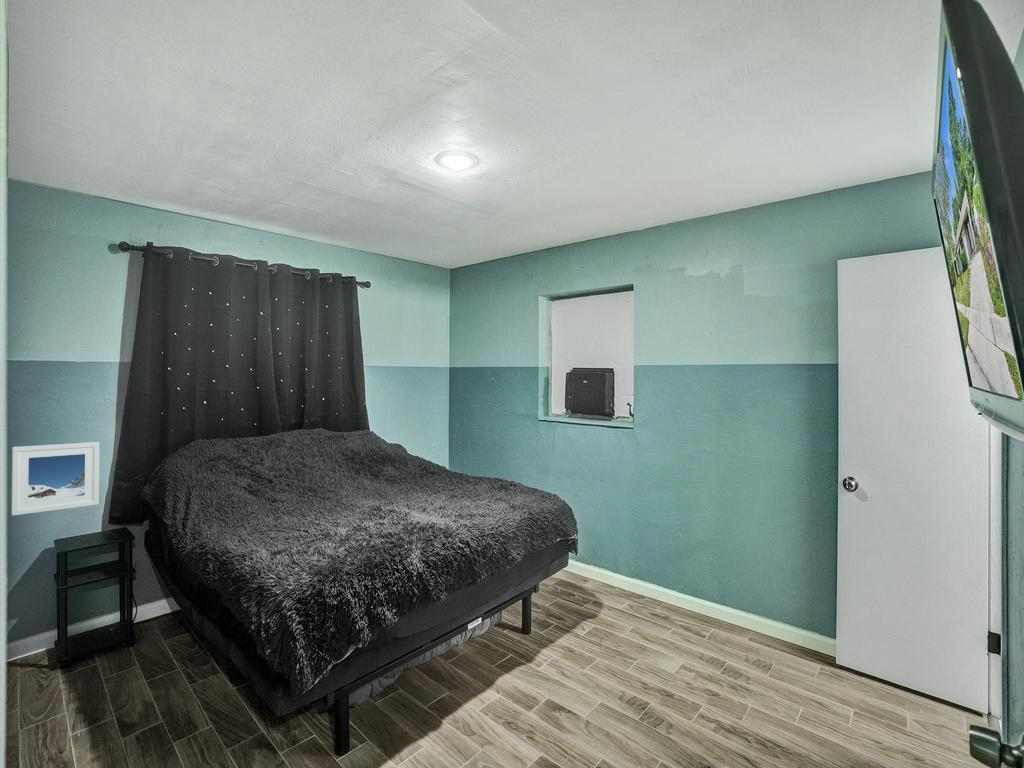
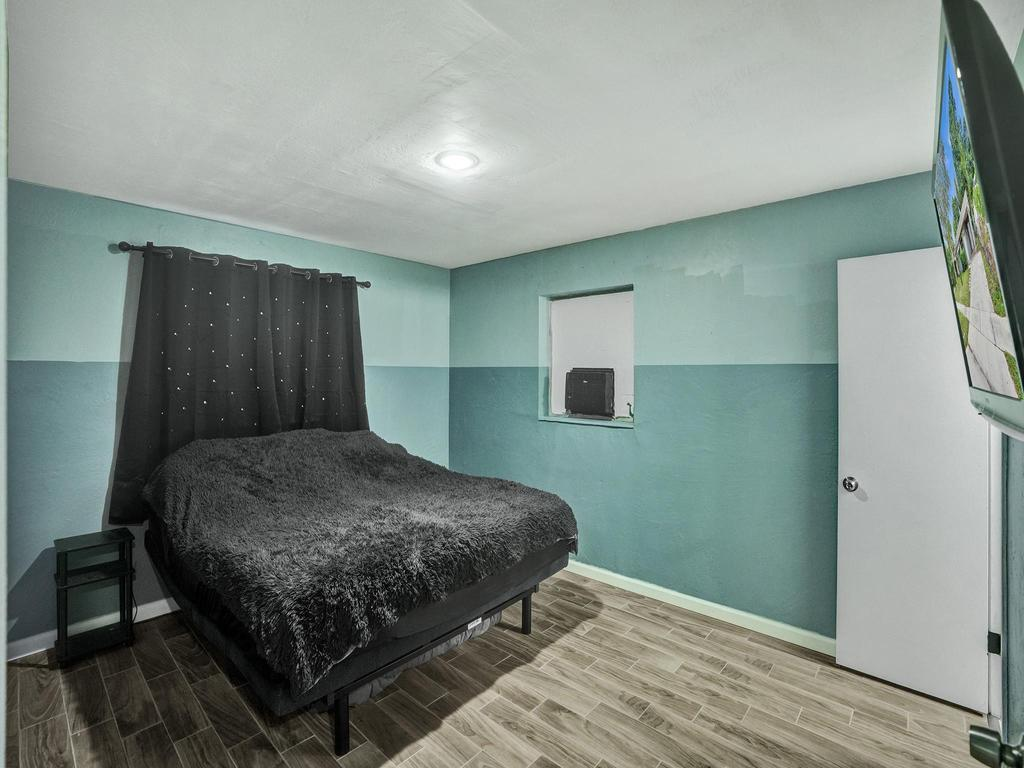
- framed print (57, 476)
